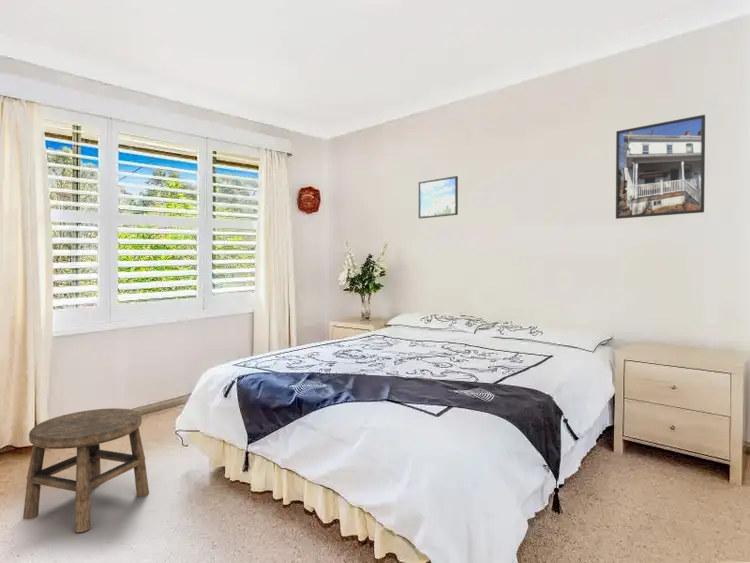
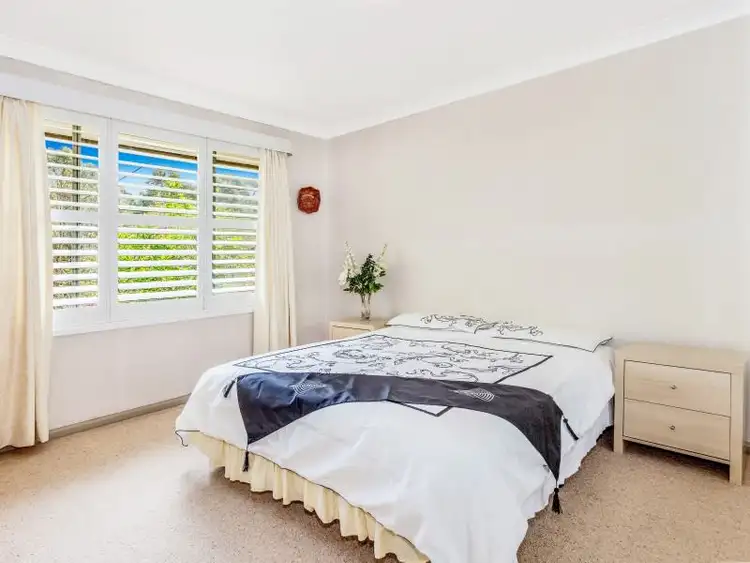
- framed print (437, 198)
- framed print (658, 169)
- stool (88, 463)
